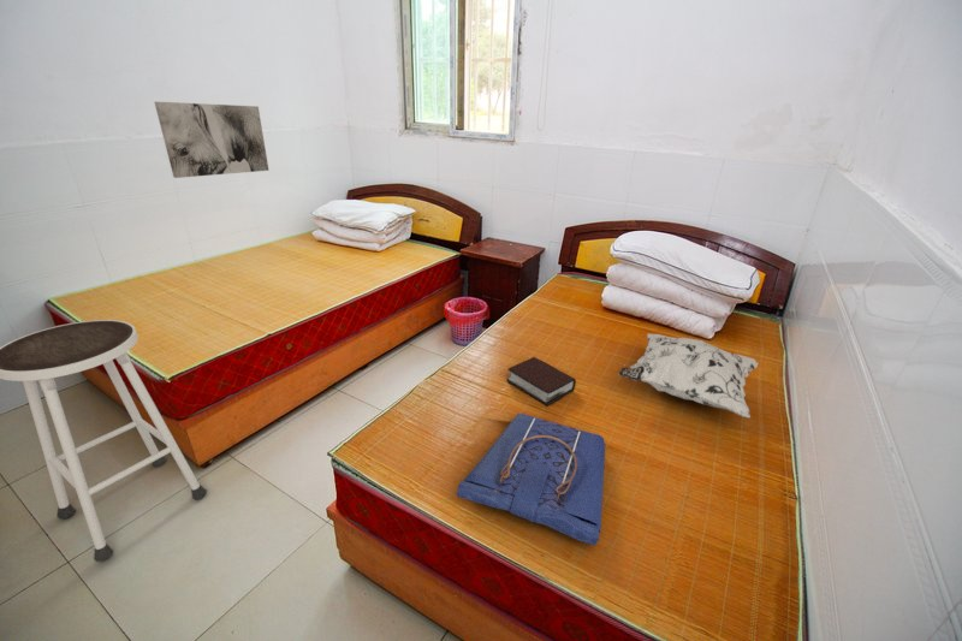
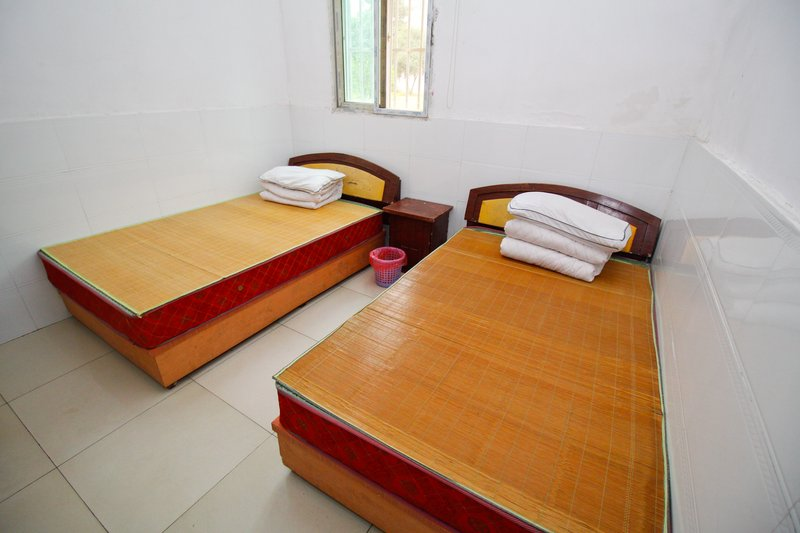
- tote bag (542, 465)
- stool (105, 434)
- bible (540, 379)
- wall art (218, 140)
- decorative pillow (690, 368)
